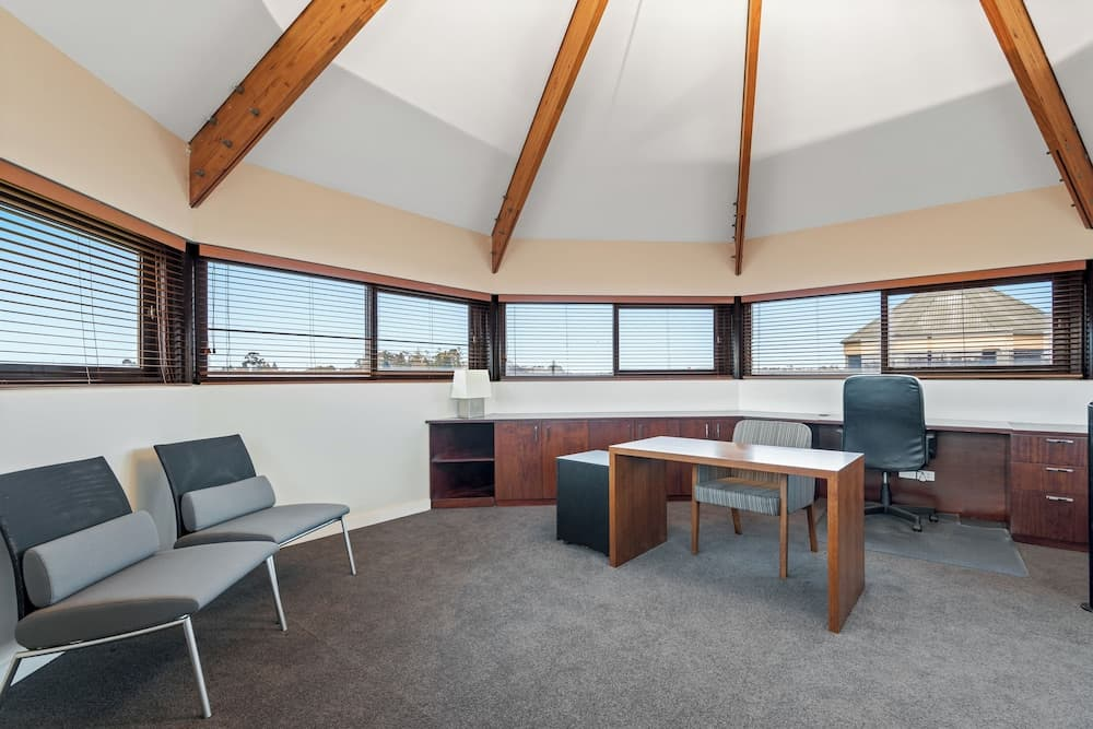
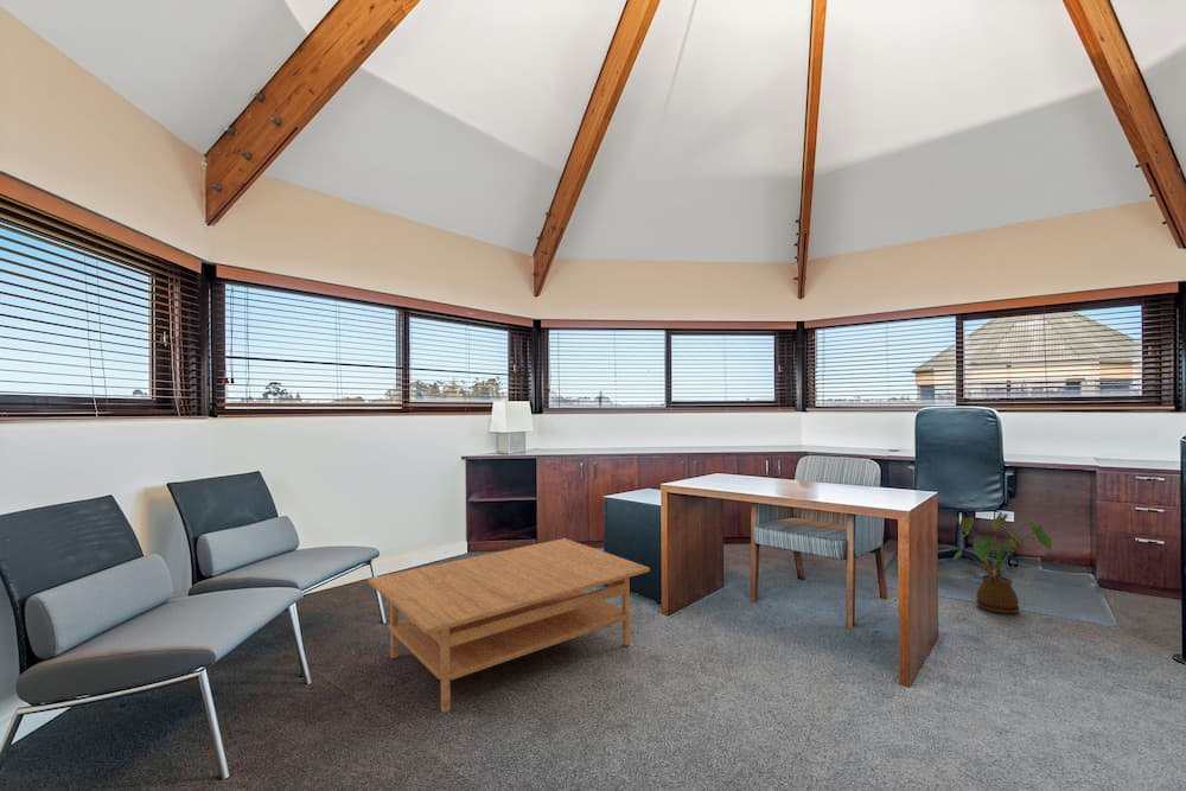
+ coffee table (512, 611)
+ house plant (999, 563)
